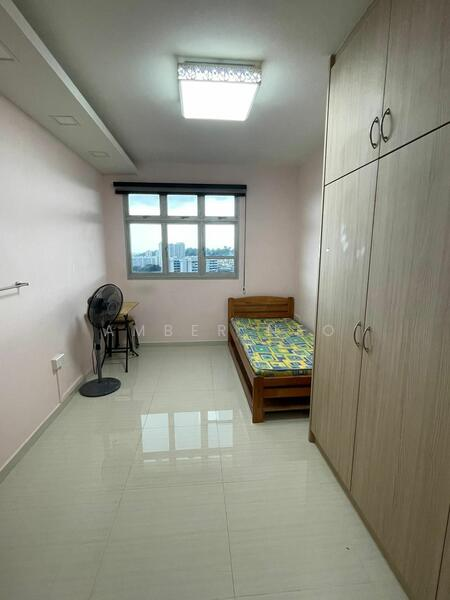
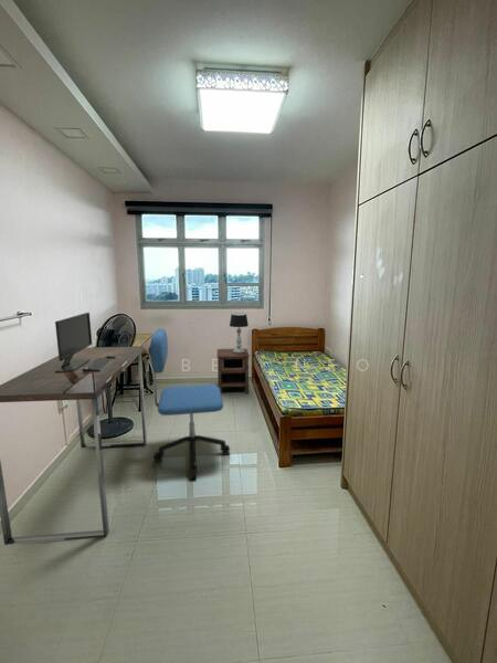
+ desk (82, 399)
+ table lamp (239, 333)
+ office chair (190, 397)
+ nightstand (232, 370)
